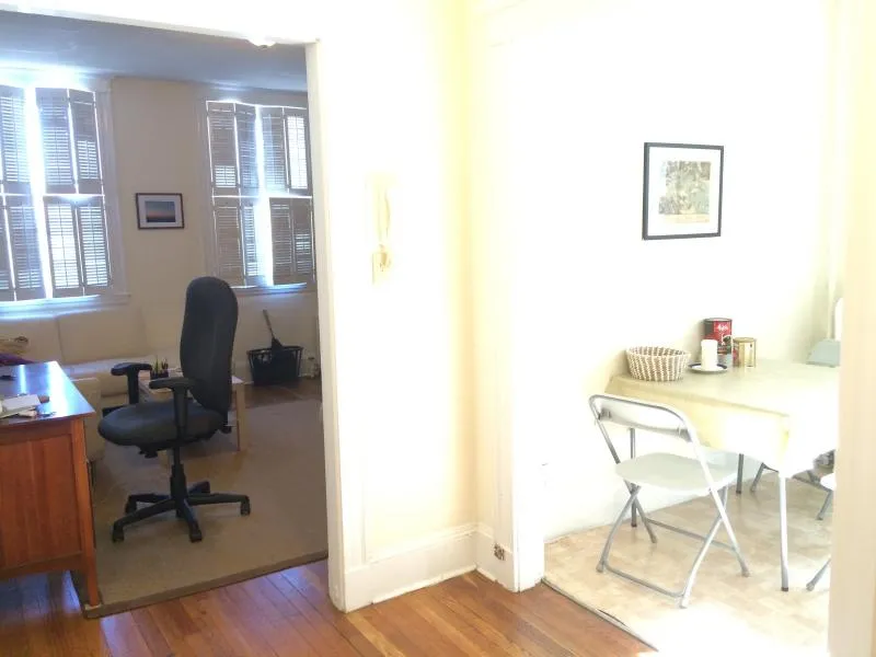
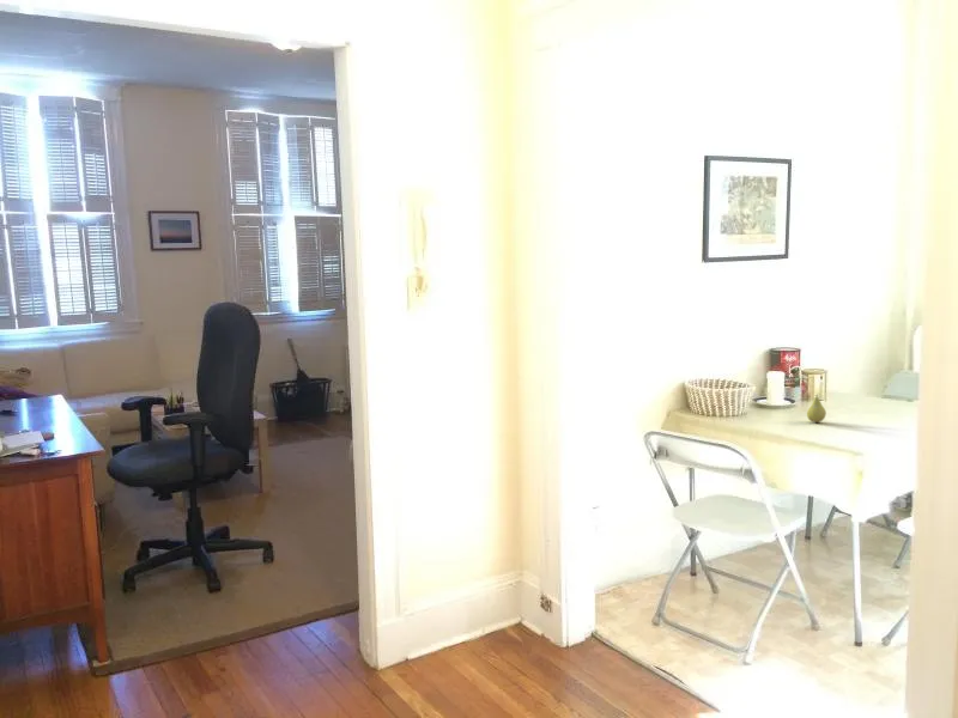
+ fruit (815, 407)
